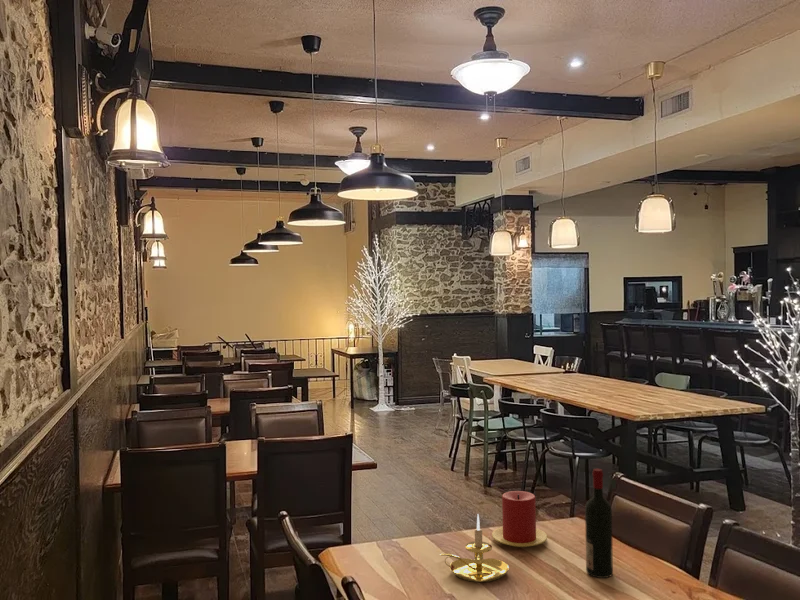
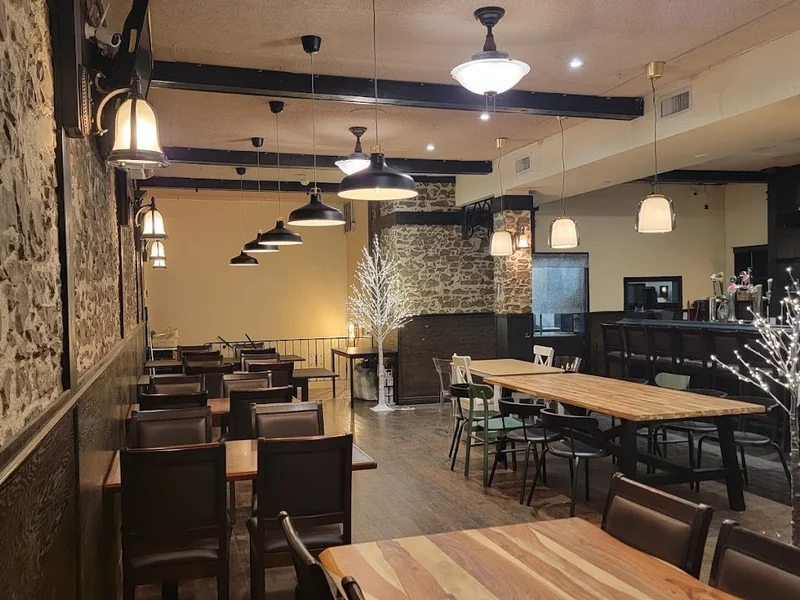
- candle (519, 517)
- candle holder (473, 543)
- alcohol (598, 521)
